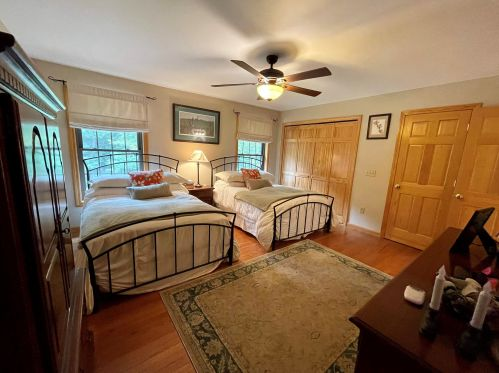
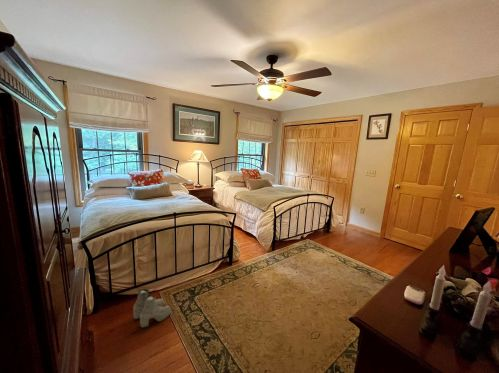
+ boots (152, 303)
